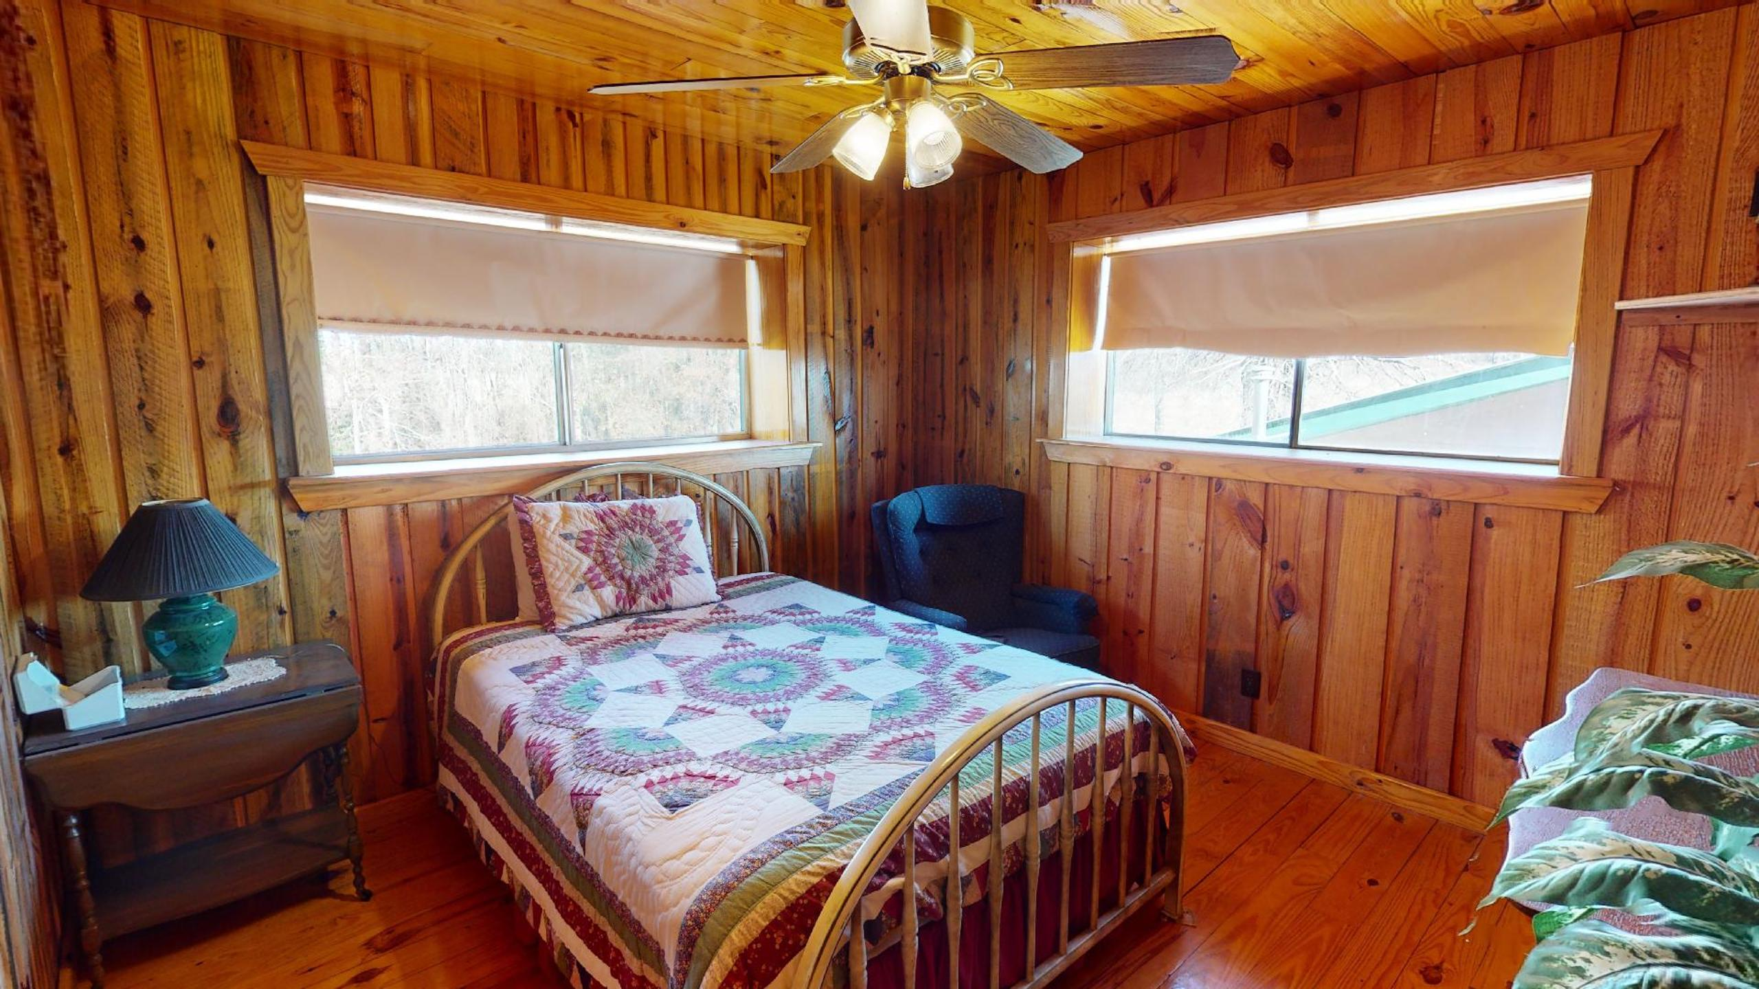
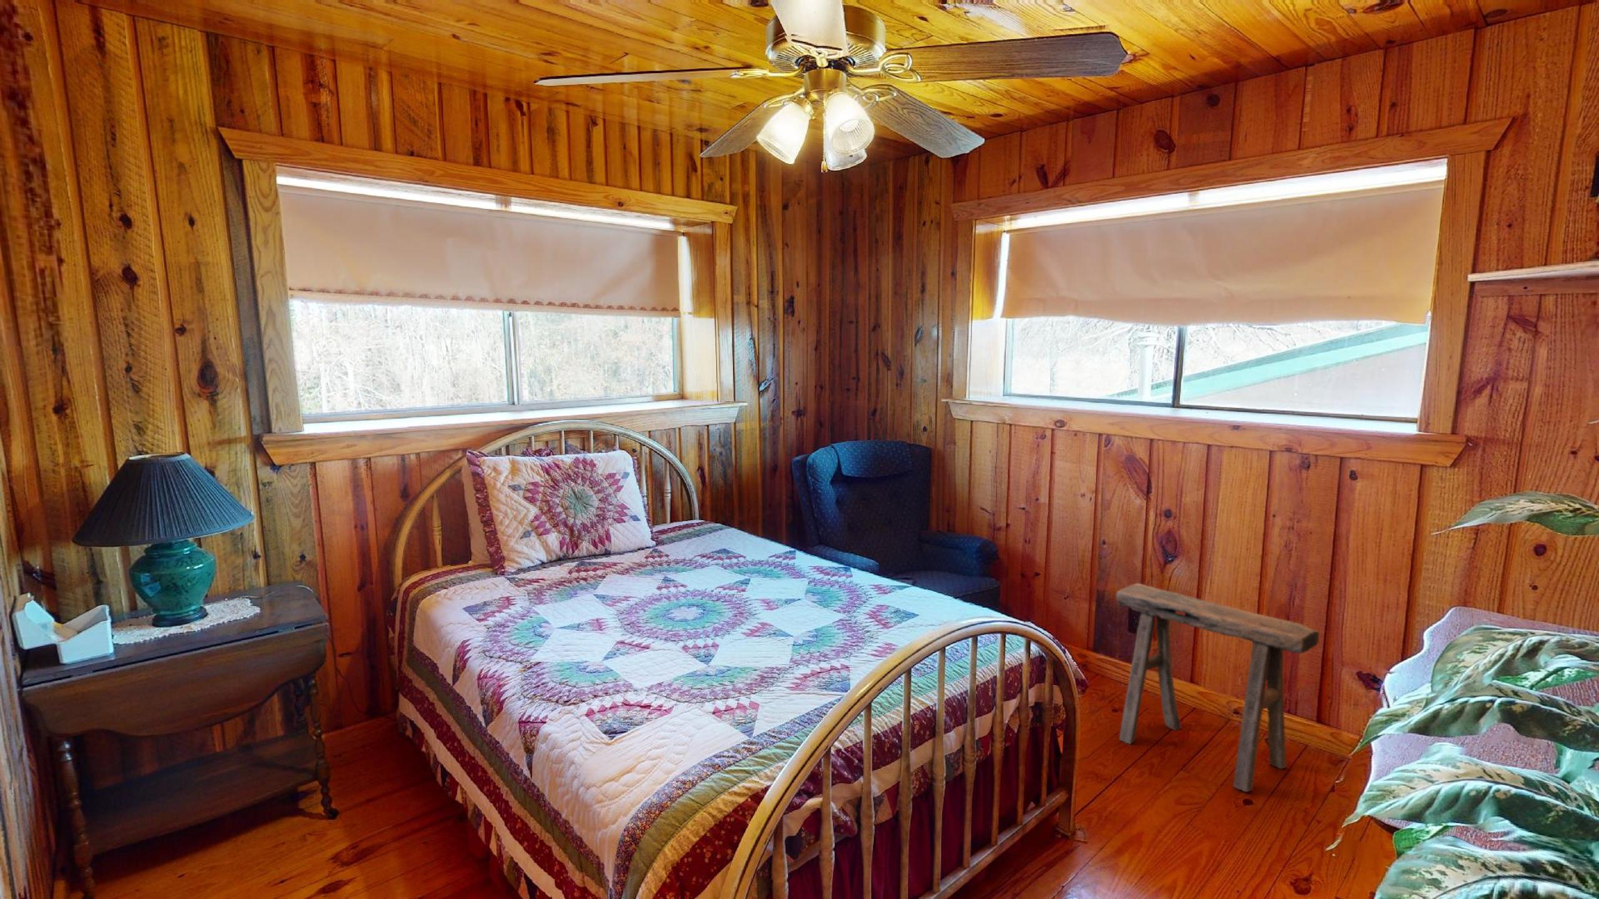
+ stool (1173, 682)
